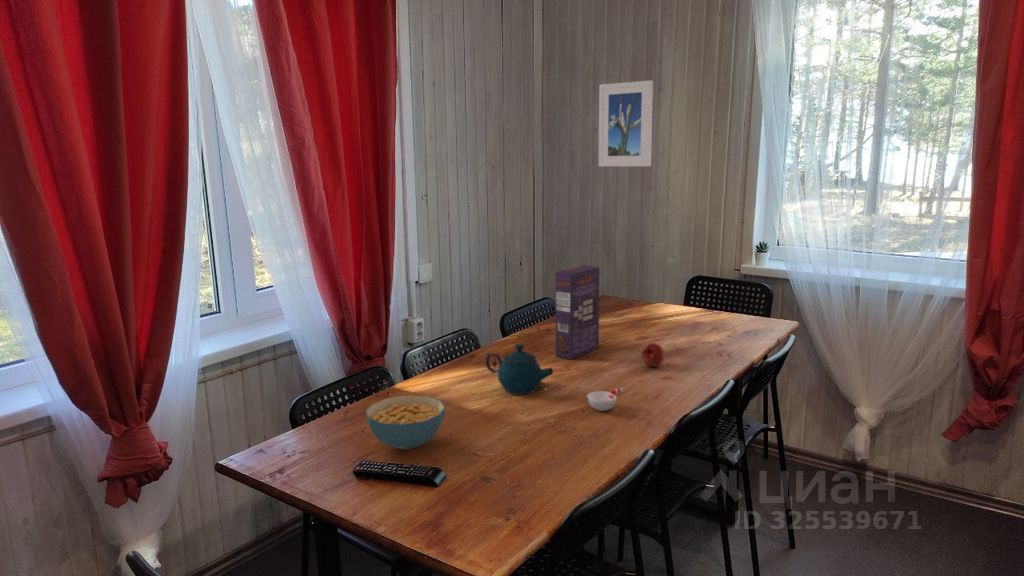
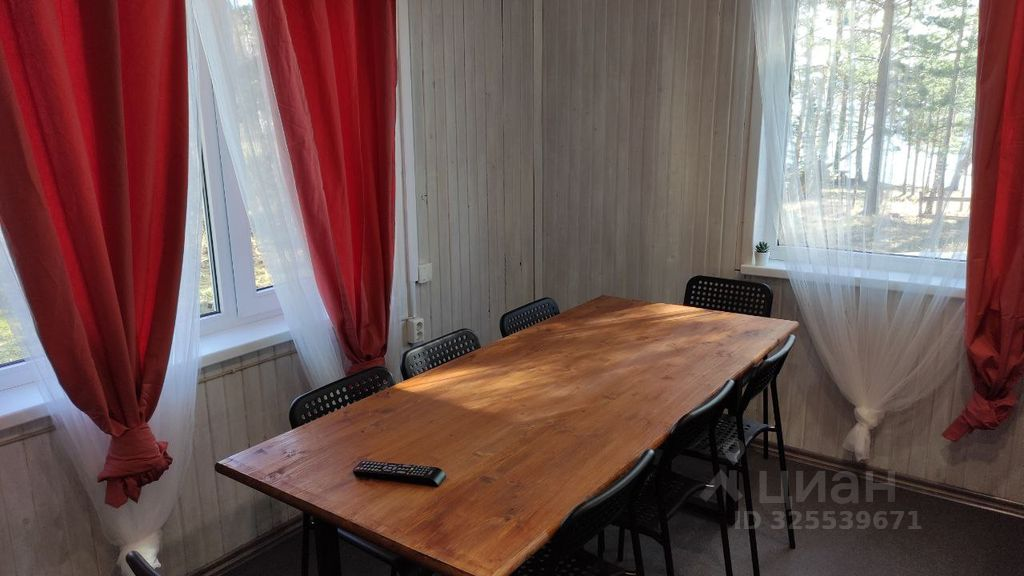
- cup (604, 400)
- cereal box (577, 311)
- teapot (520, 366)
- cereal bowl (406, 426)
- fruit (652, 354)
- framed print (624, 124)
